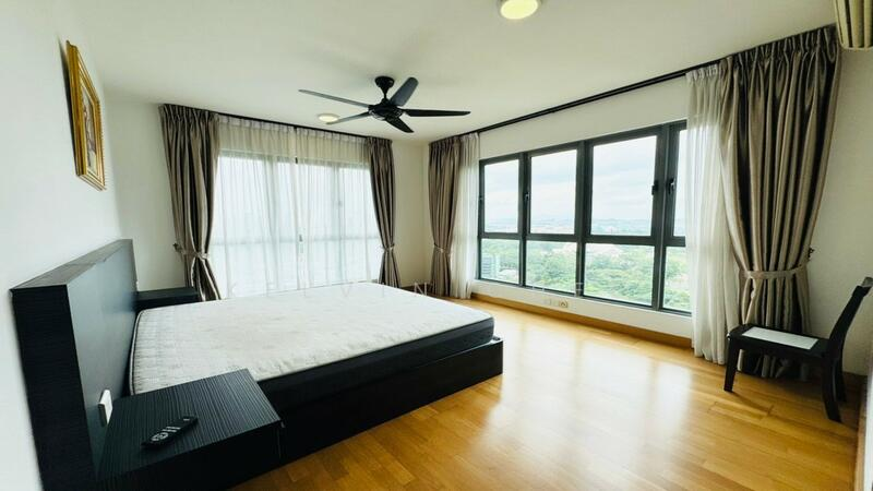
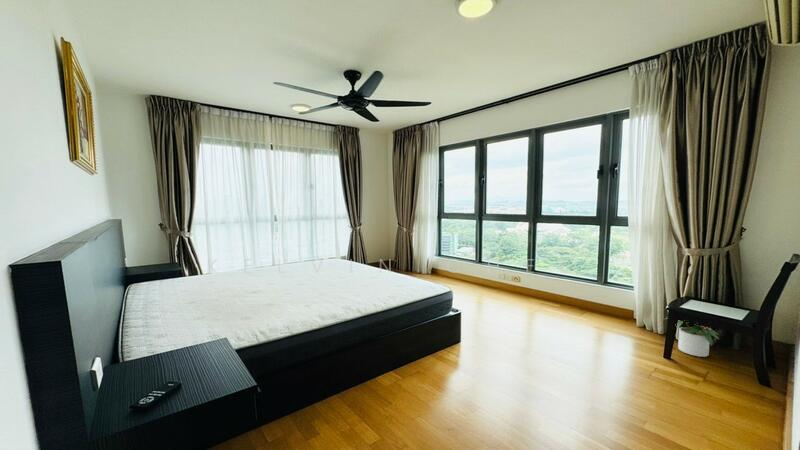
+ potted plant (689, 330)
